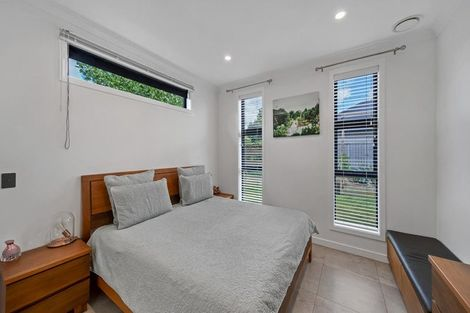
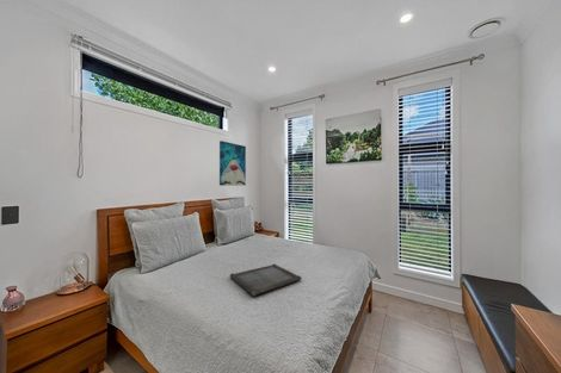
+ serving tray (265, 276)
+ wall art (233, 164)
